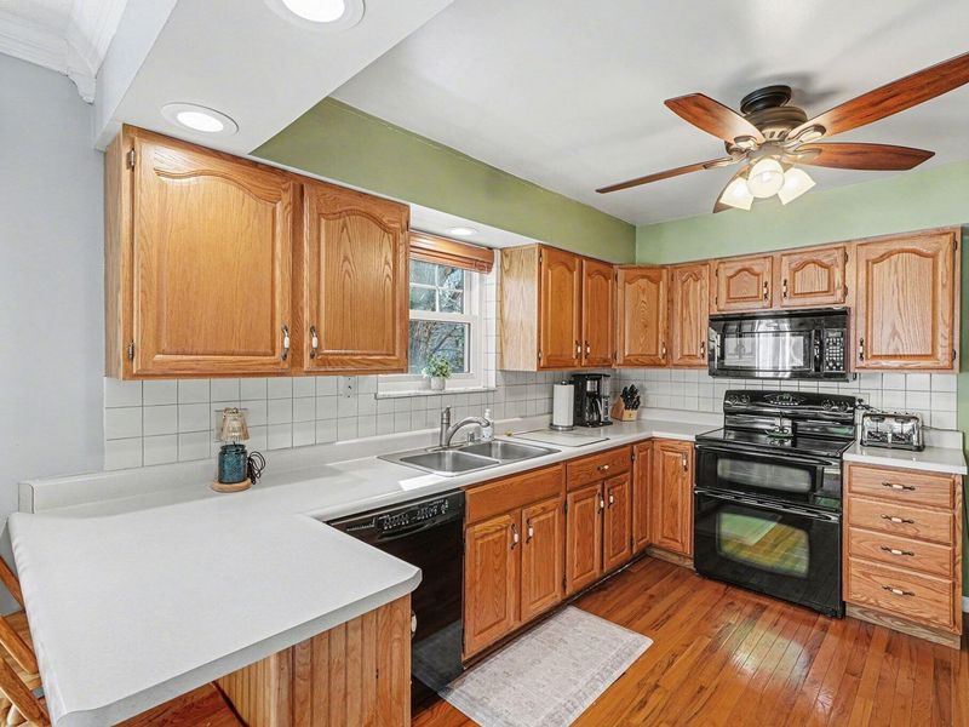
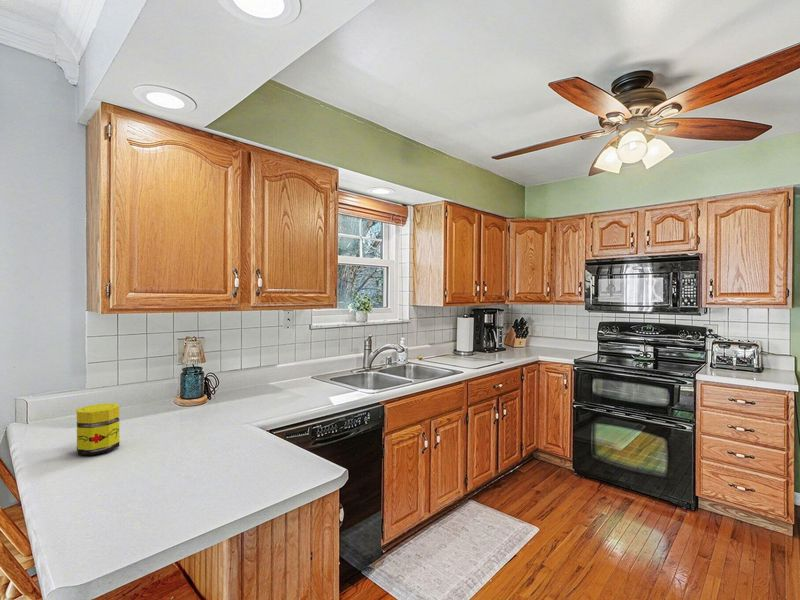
+ jar (98, 428)
